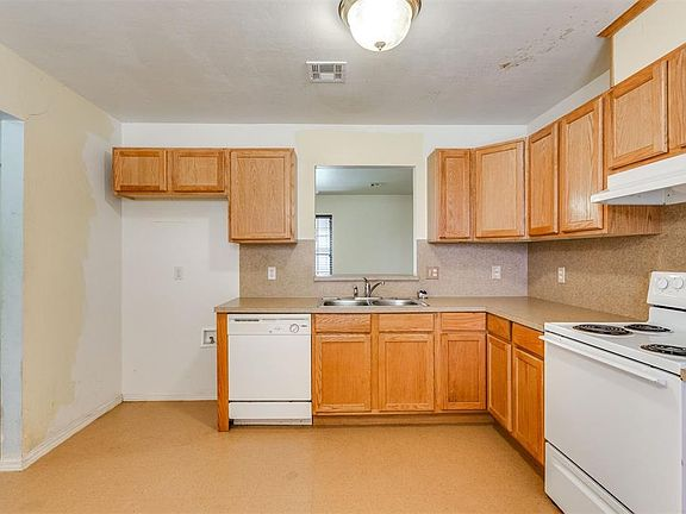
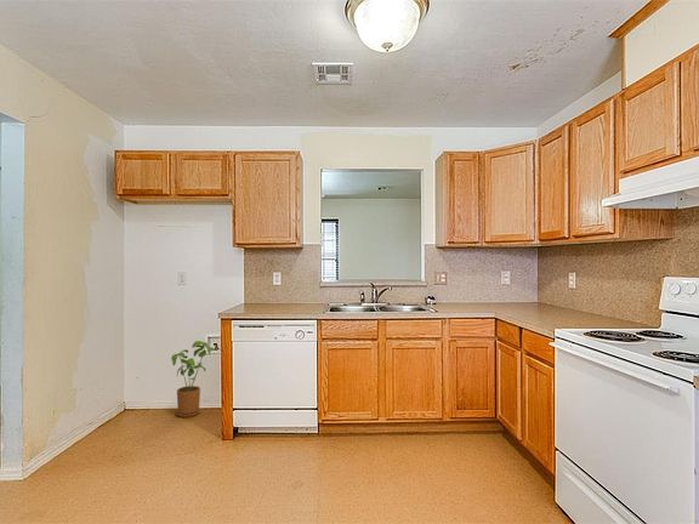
+ house plant (189, 378)
